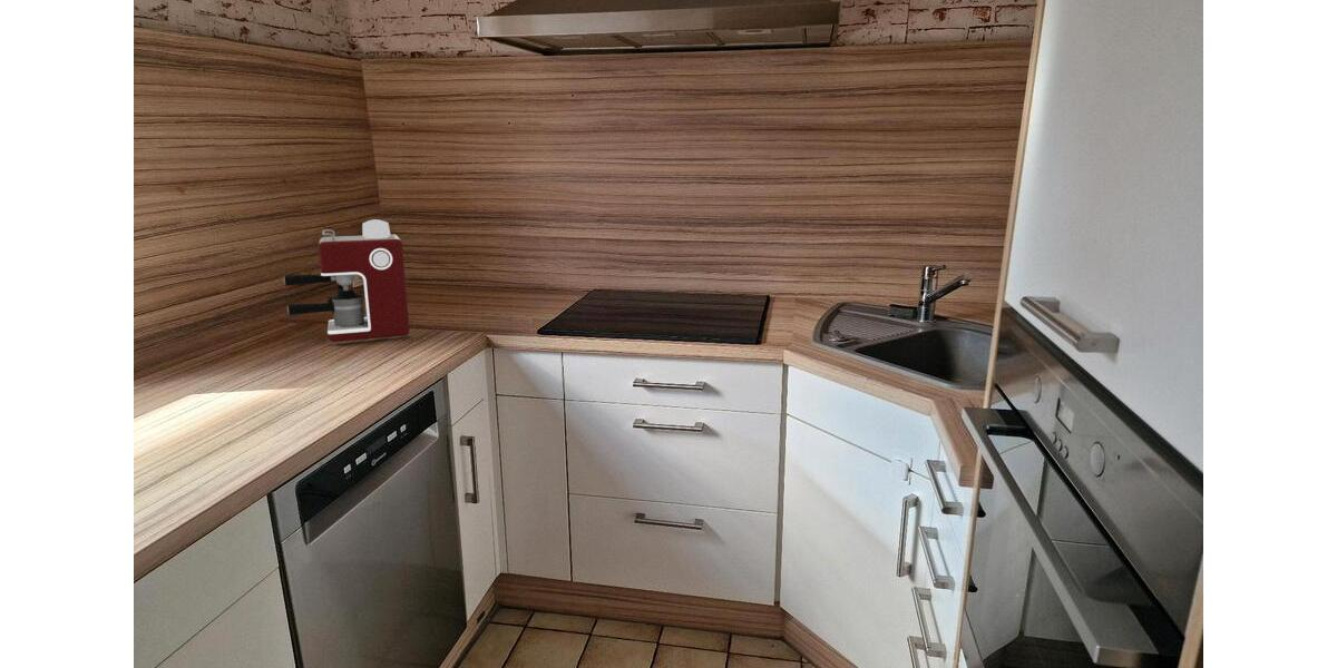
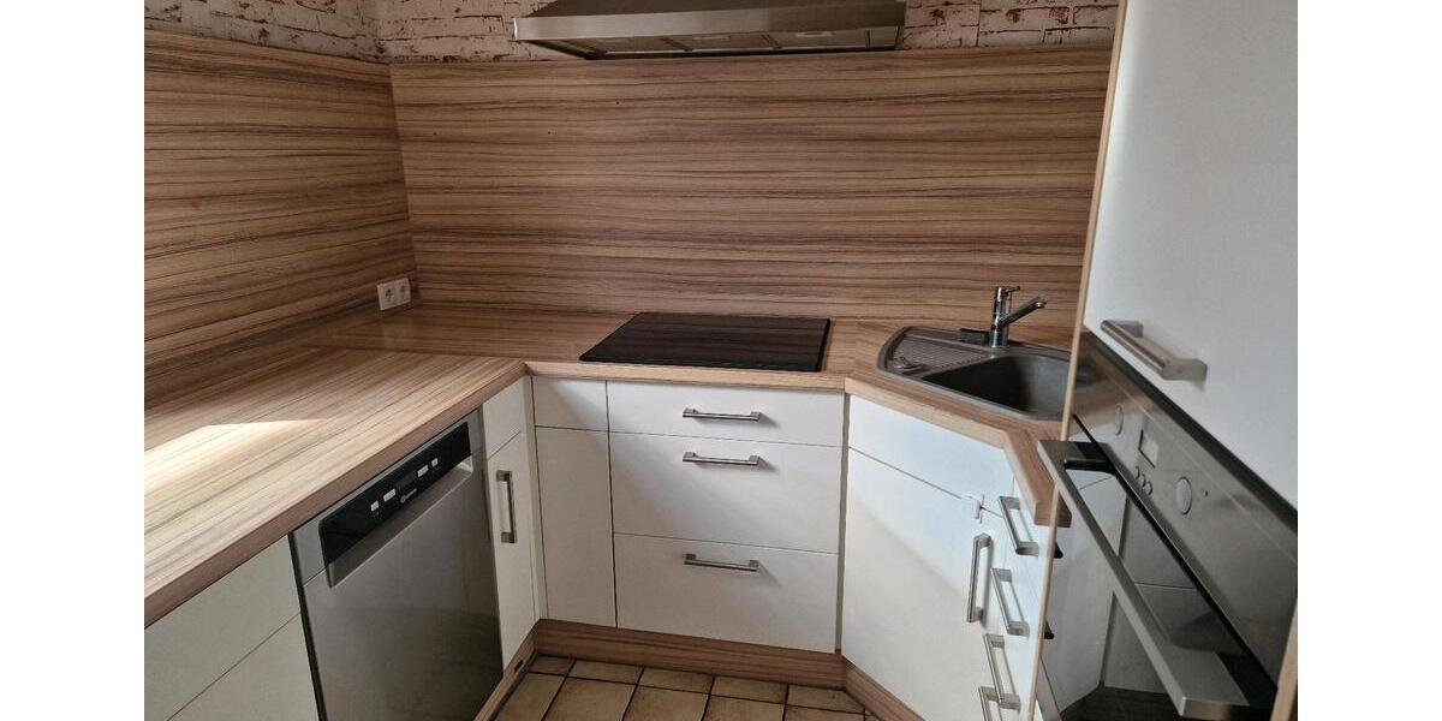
- coffee maker (345, 278)
